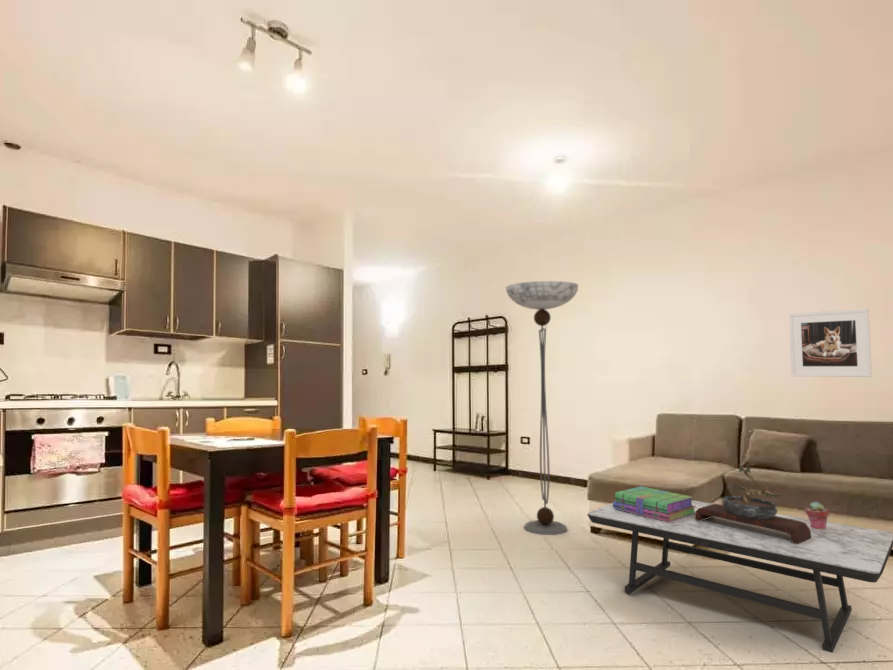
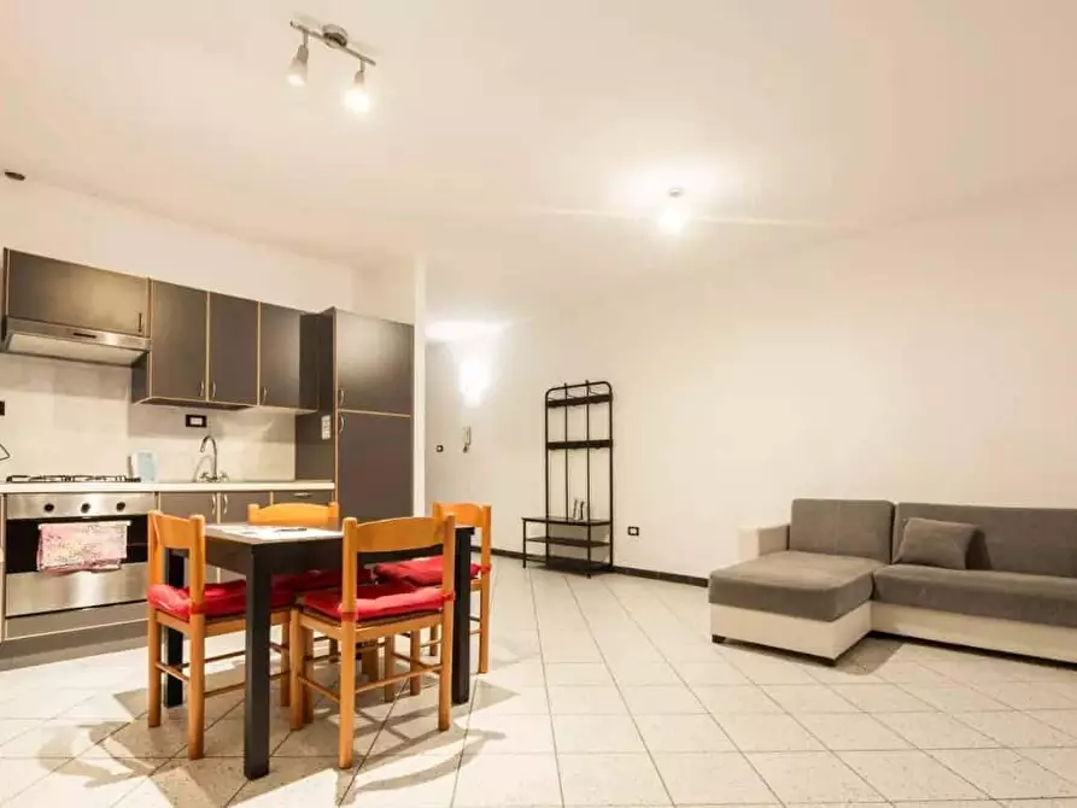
- potted succulent (817, 514)
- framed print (828, 343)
- coffee table (731, 562)
- bonsai tree (748, 493)
- floor lamp (543, 406)
- stack of books (653, 501)
